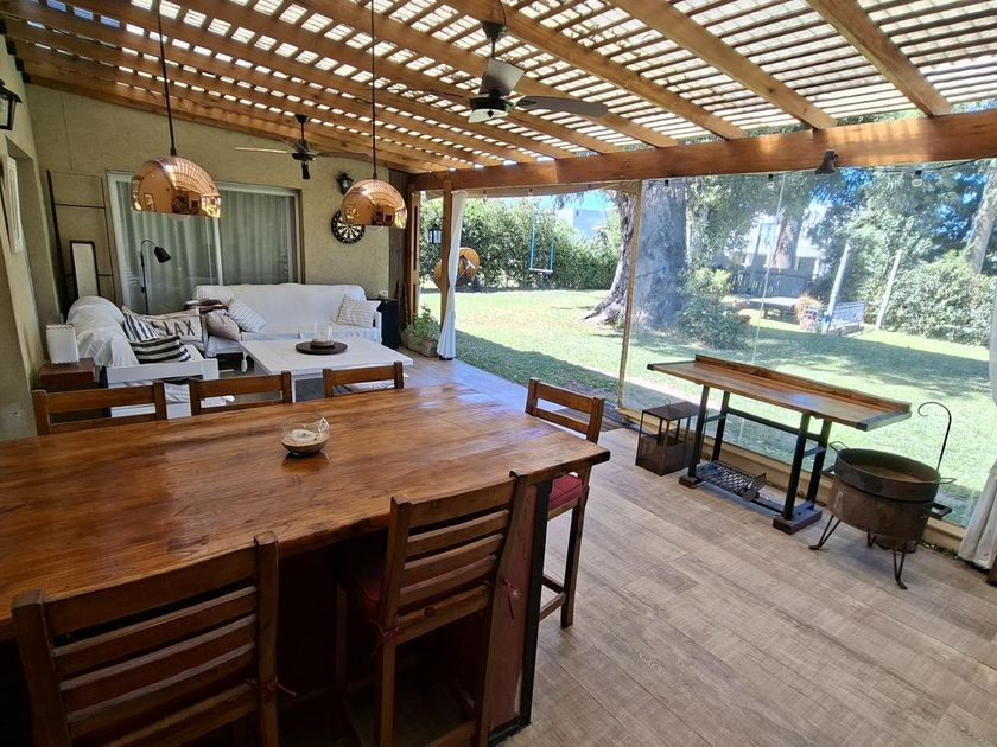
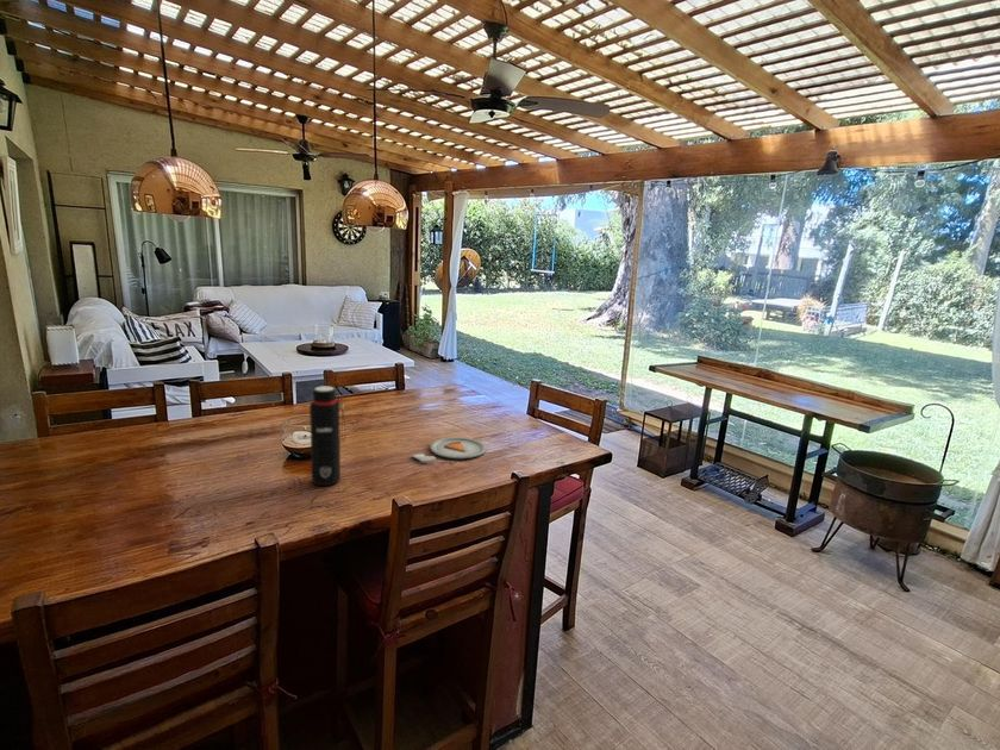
+ water bottle (327, 435)
+ dinner plate (449, 449)
